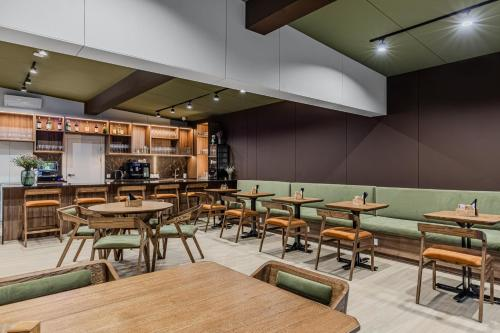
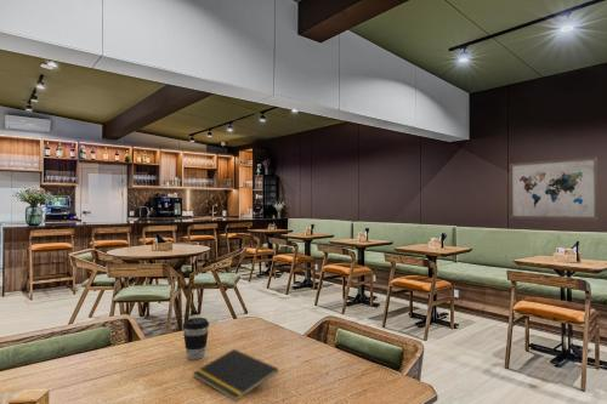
+ wall art (550, 189)
+ coffee cup (195, 337)
+ notepad (234, 371)
